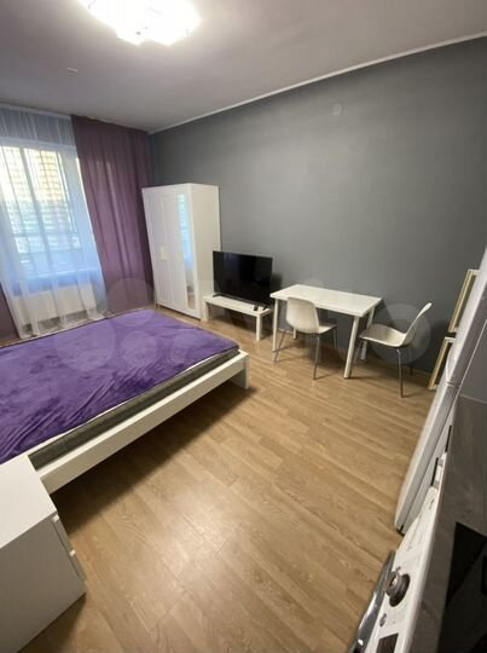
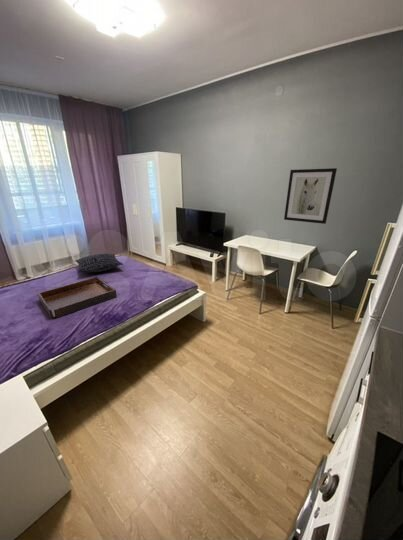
+ wall art (308, 196)
+ serving tray (77, 294)
+ pillow (98, 262)
